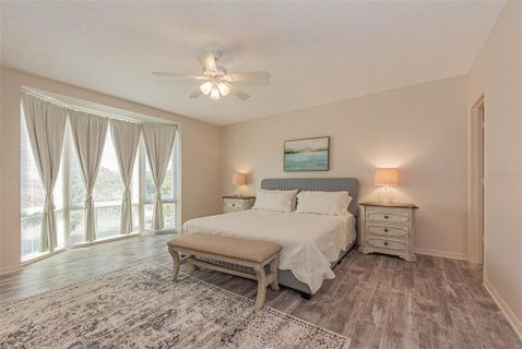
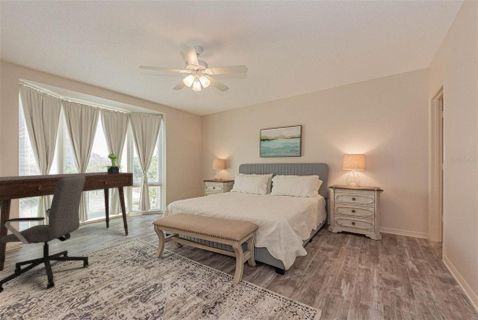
+ desk (53, 194)
+ office chair (46, 226)
+ potted plant (112, 162)
